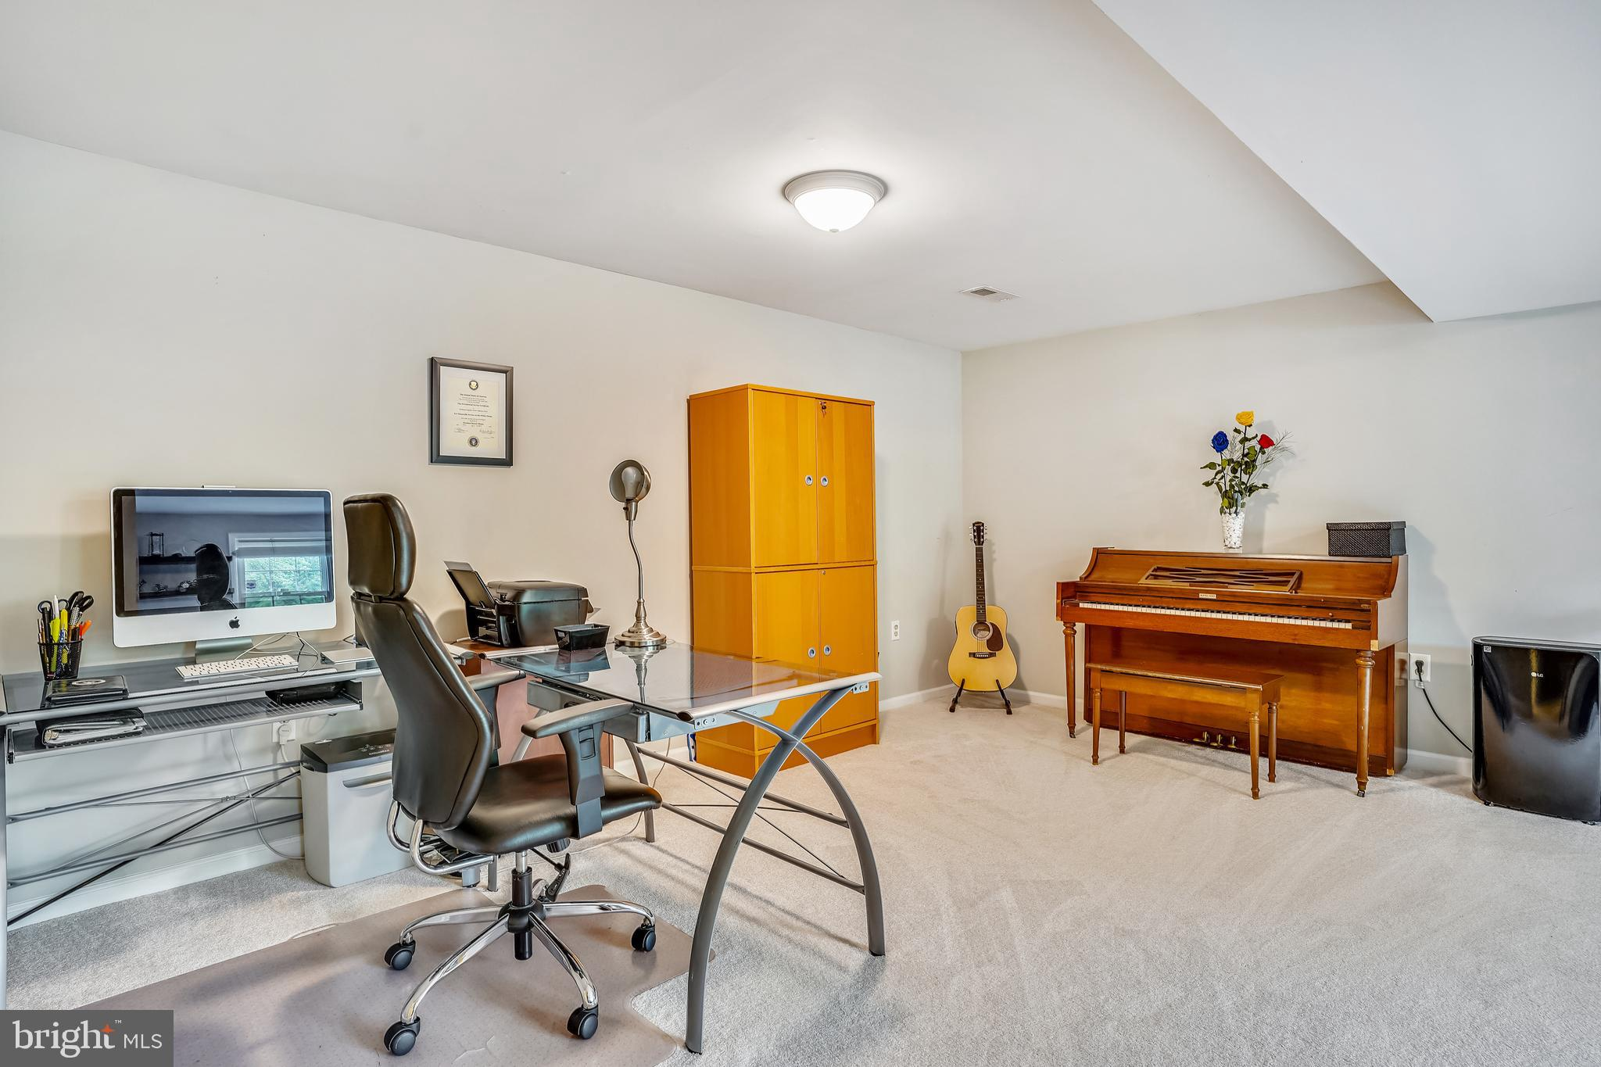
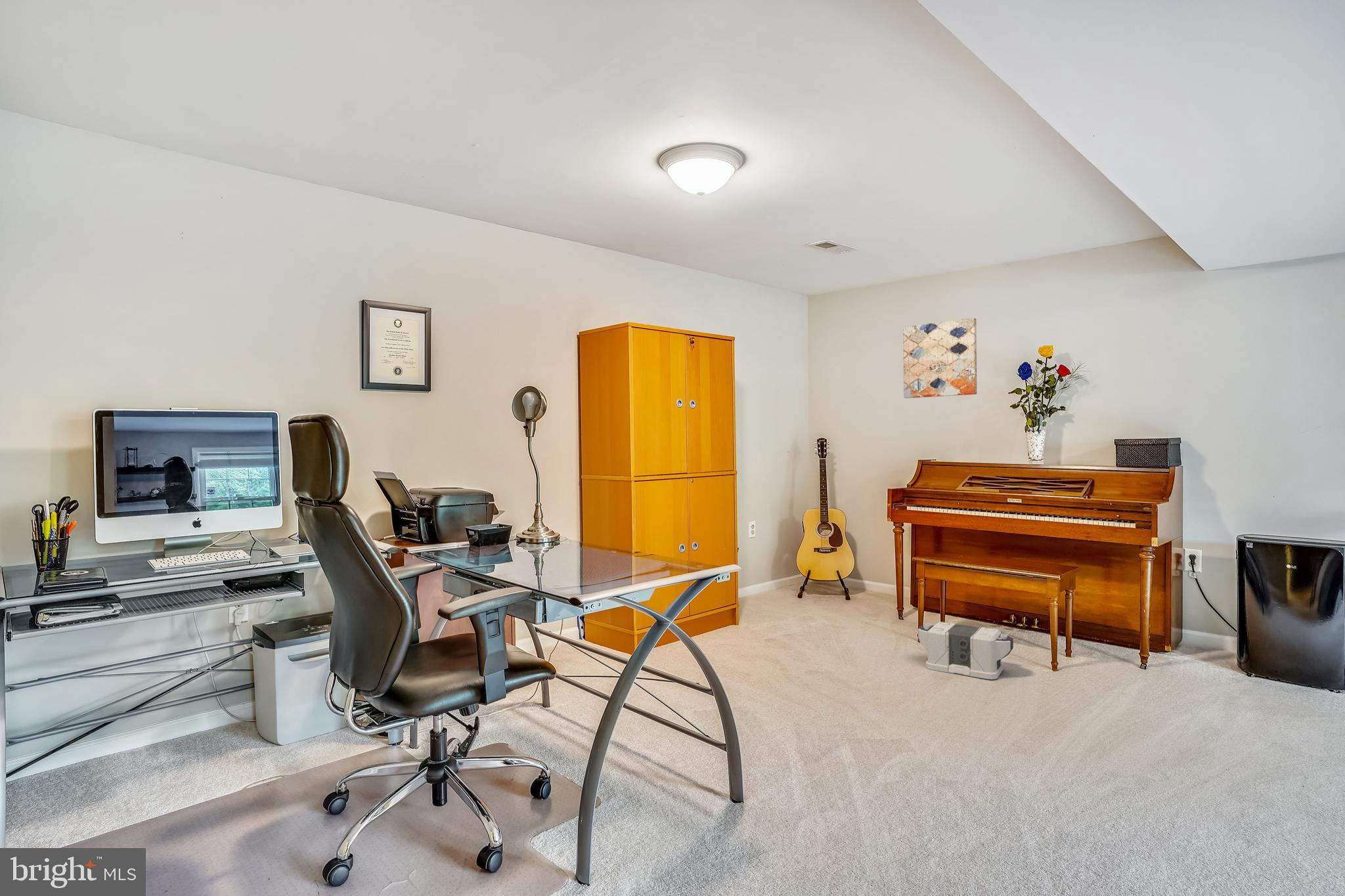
+ speaker (964, 648)
+ wall art (938, 359)
